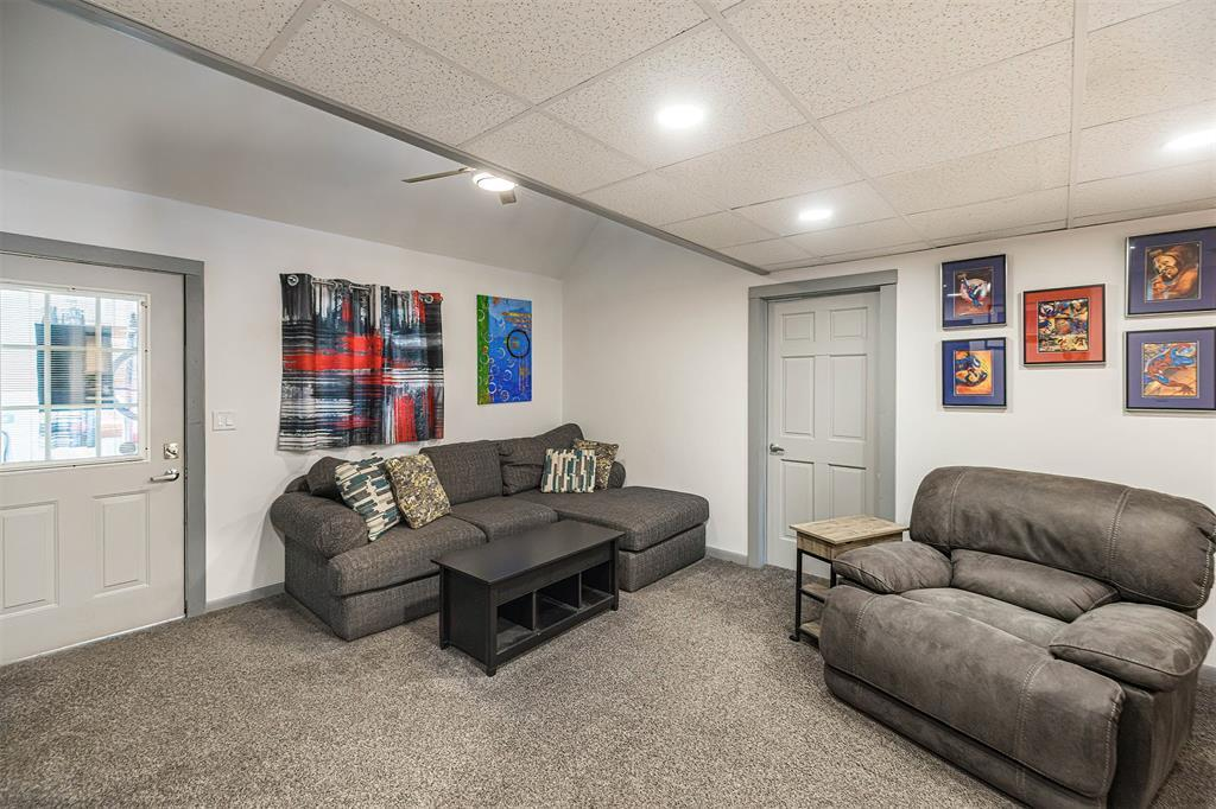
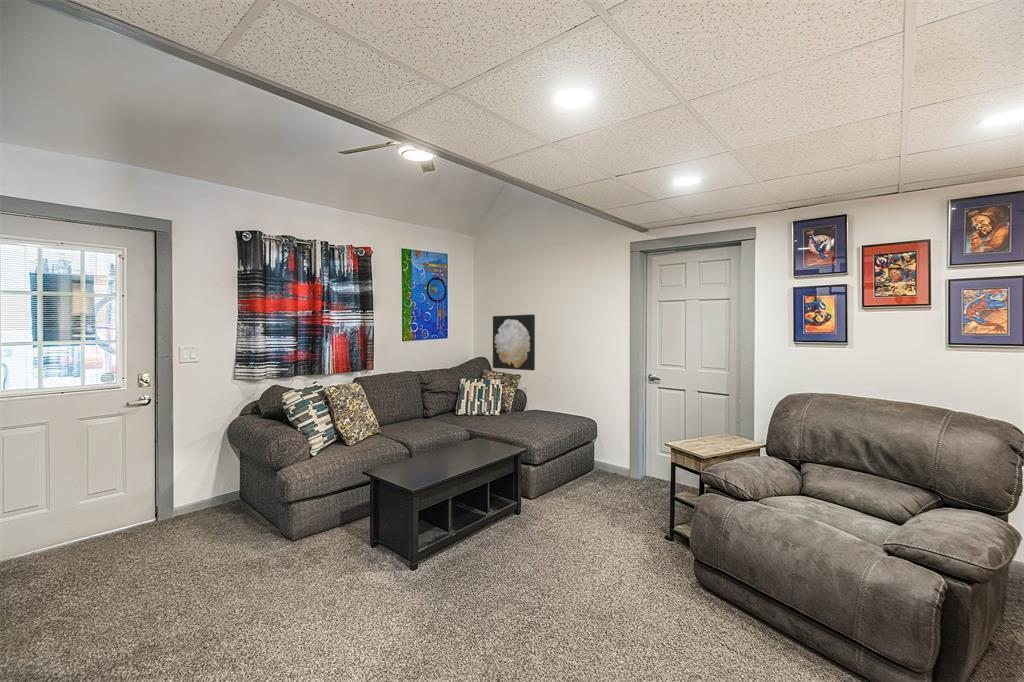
+ wall art (513, 342)
